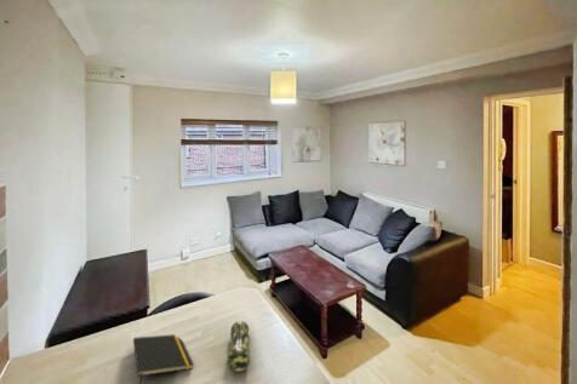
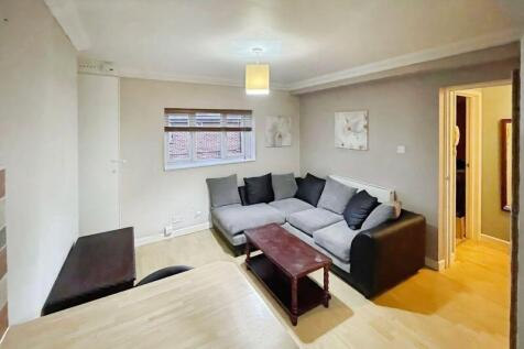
- pencil case (240, 345)
- notepad (161, 351)
